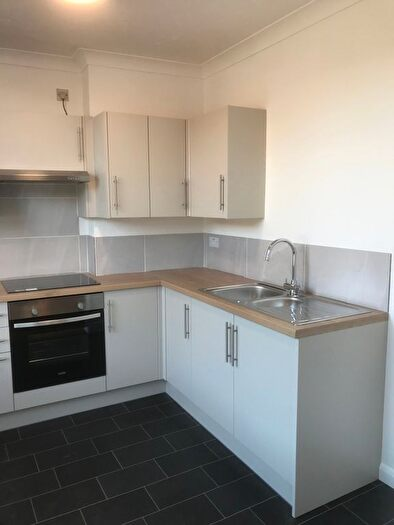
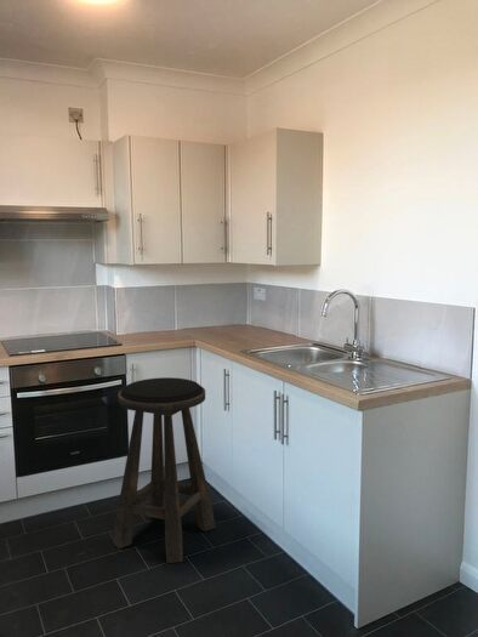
+ stool (164, 462)
